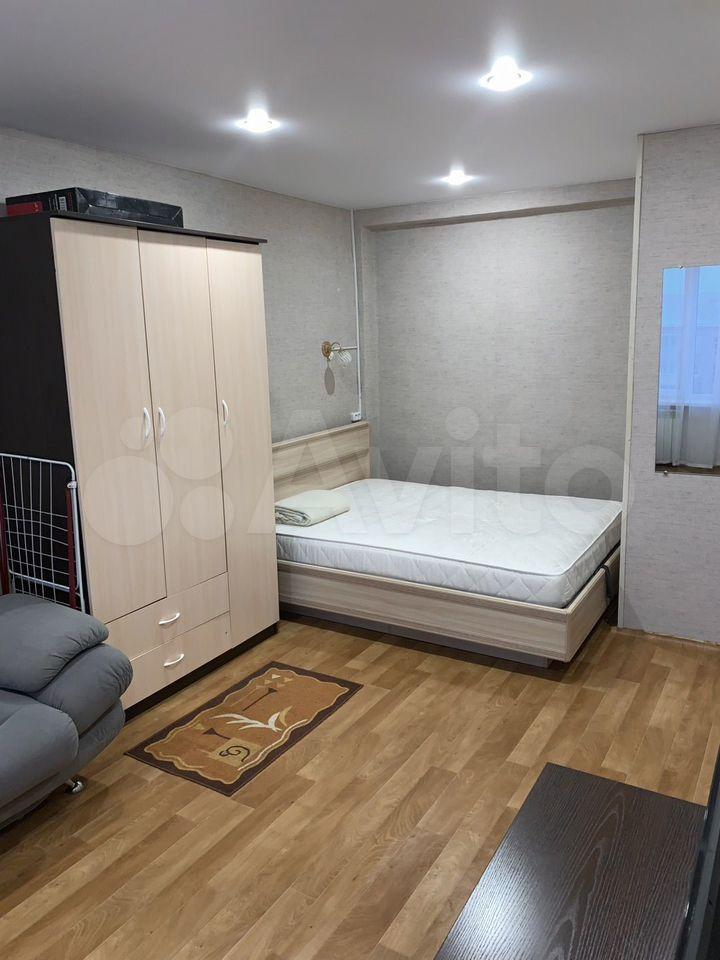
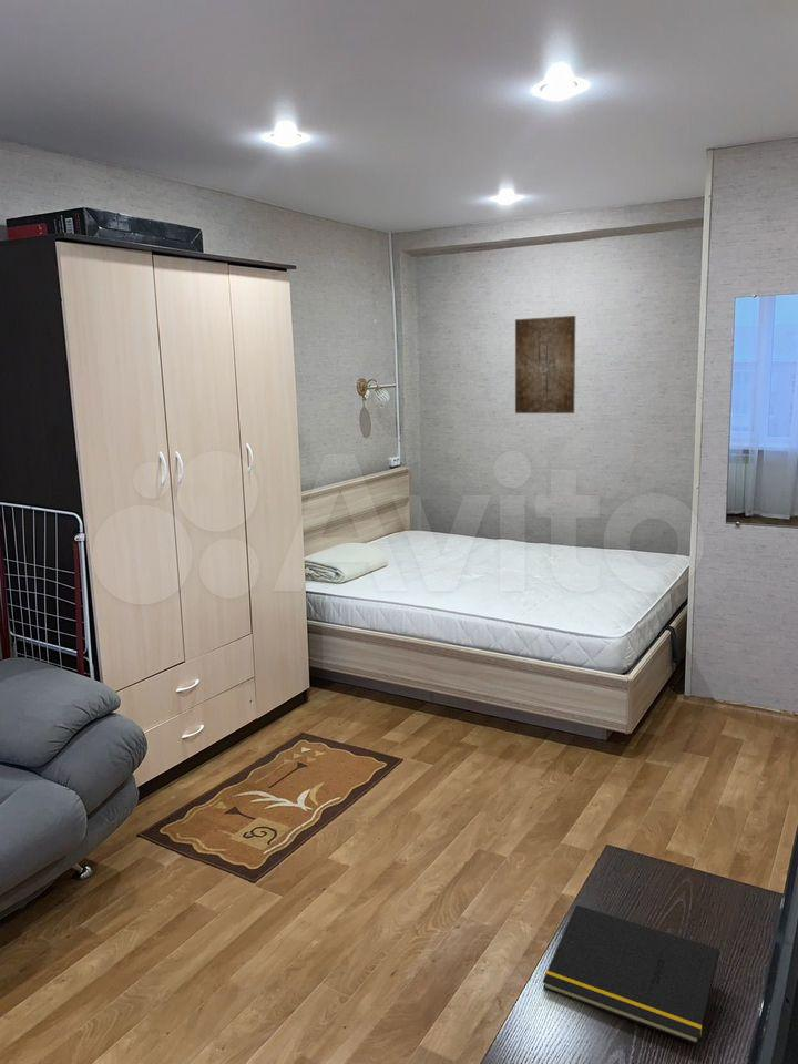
+ wall art (544, 366)
+ notepad (631, 968)
